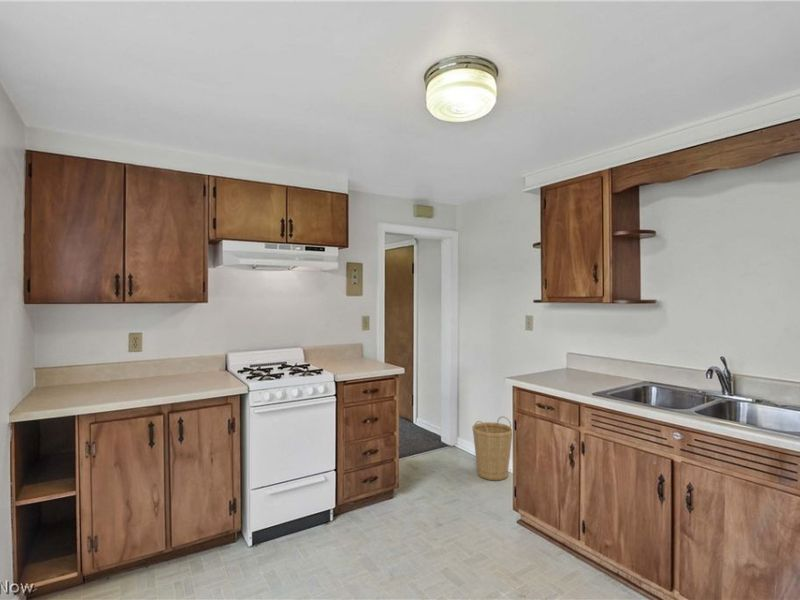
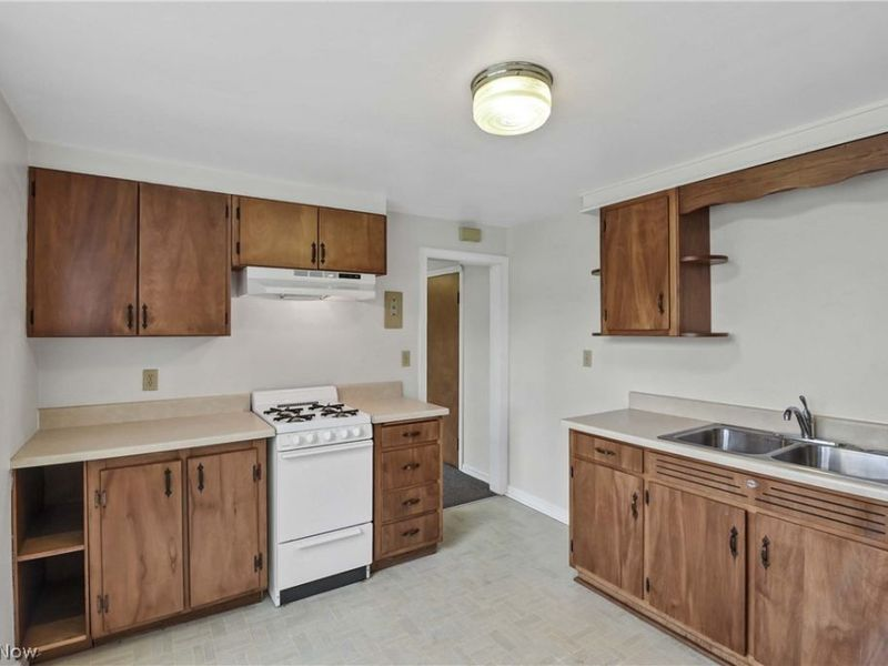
- basket (492, 446)
